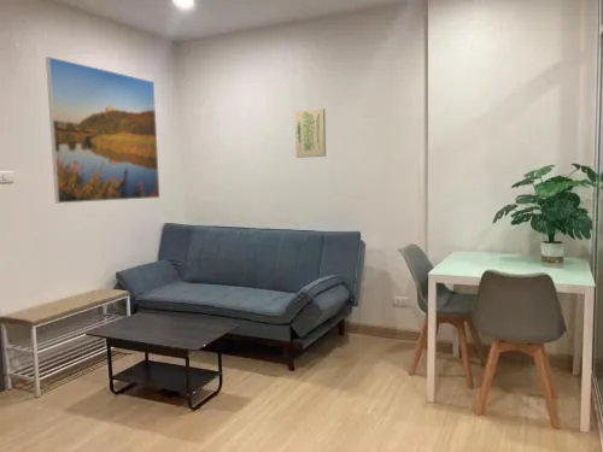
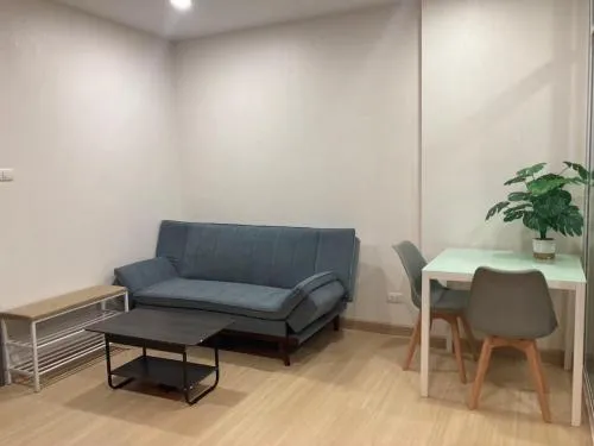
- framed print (110, 136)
- wall art (310, 133)
